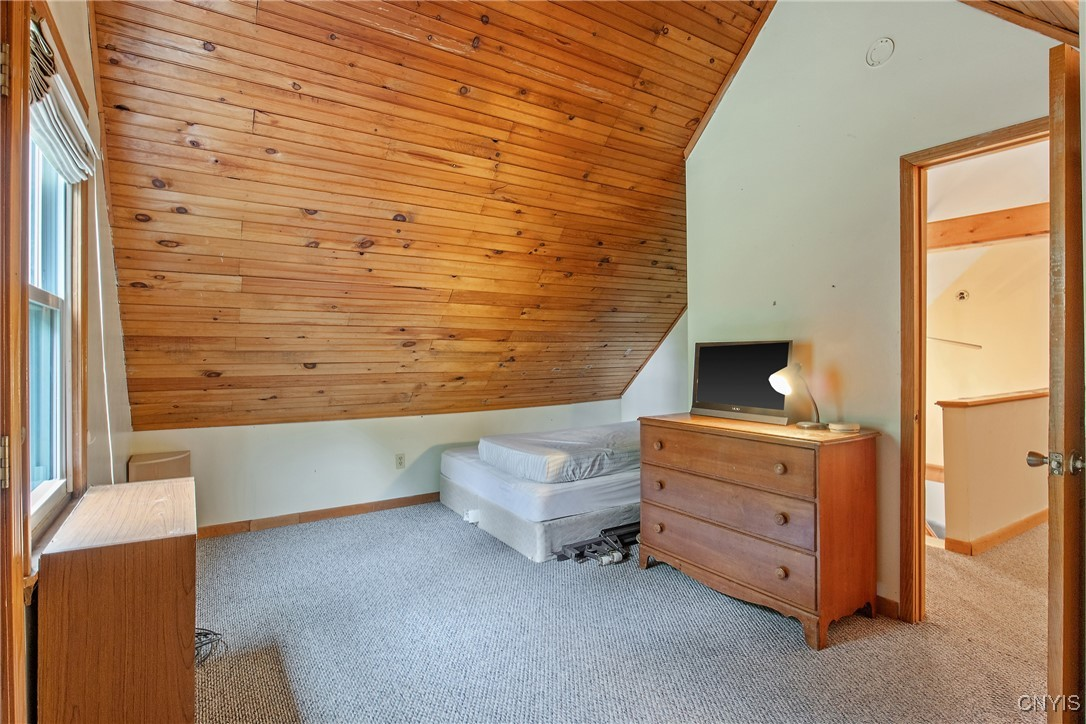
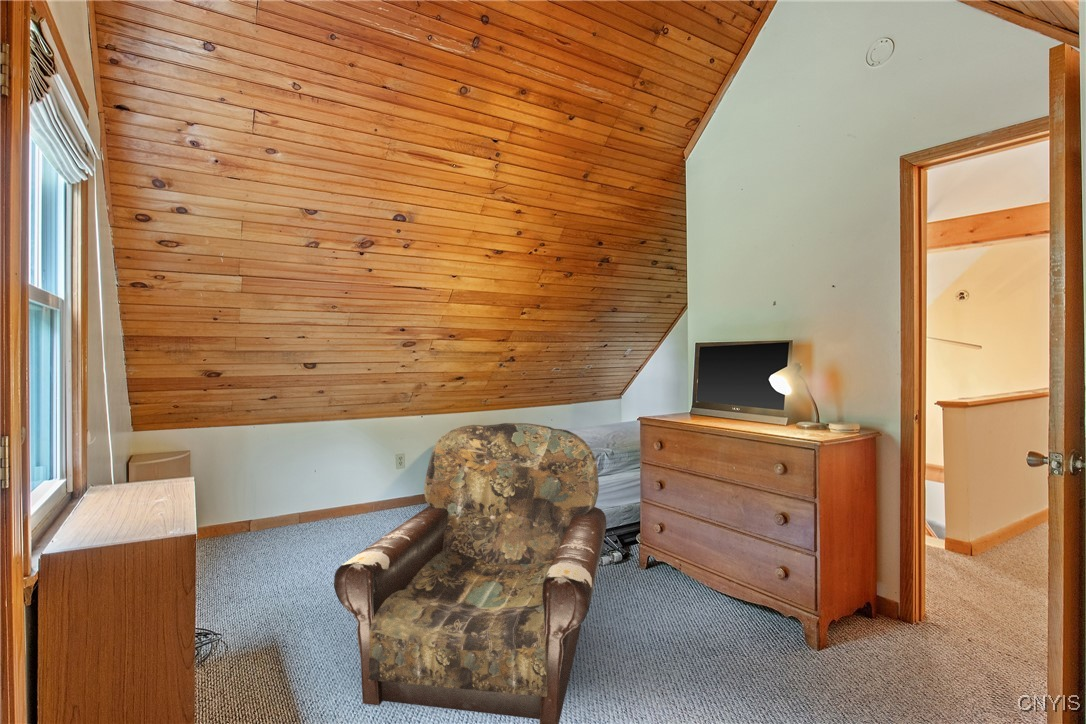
+ armchair (494, 537)
